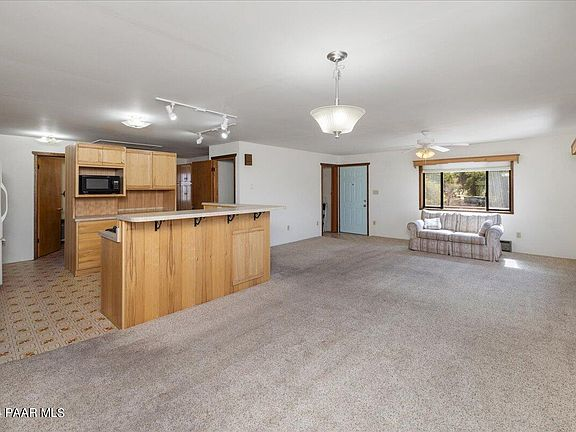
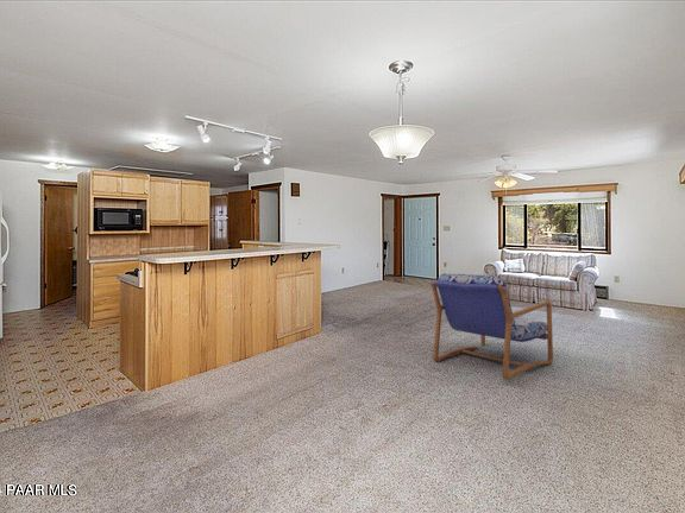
+ armchair (491, 317)
